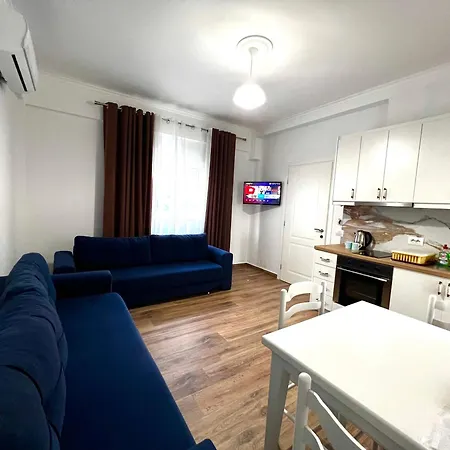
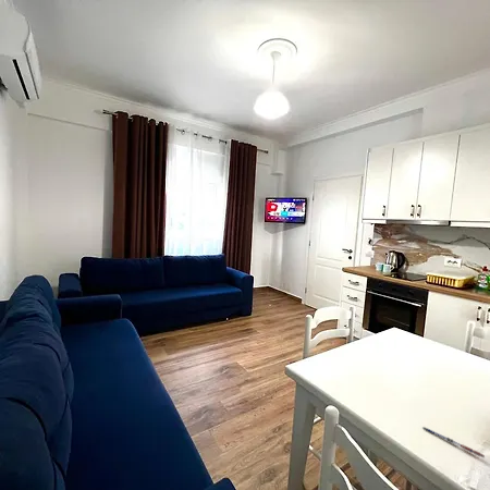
+ pen (451, 440)
